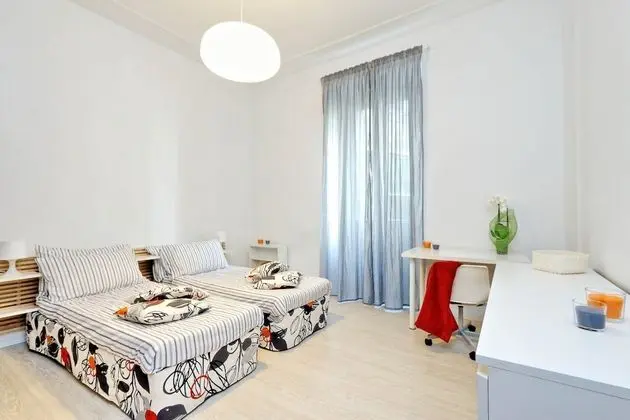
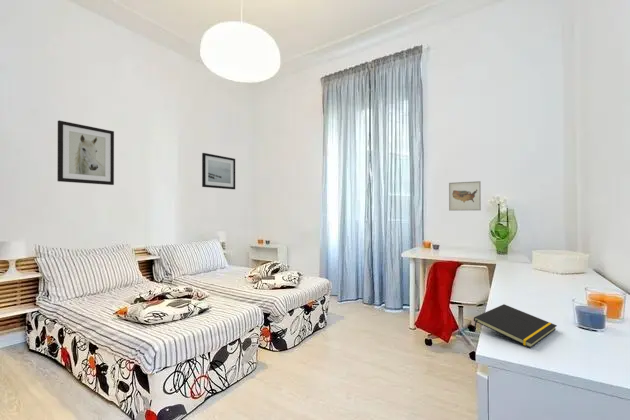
+ notepad (515, 323)
+ wall art (219, 172)
+ wall art (87, 154)
+ wall art (464, 196)
